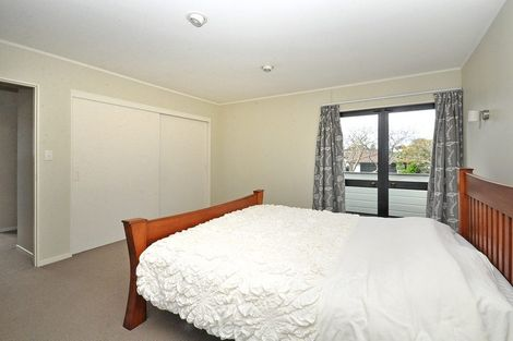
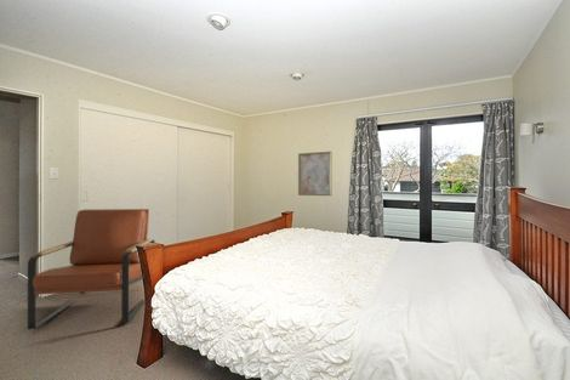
+ armchair (99, 260)
+ wall art (314, 174)
